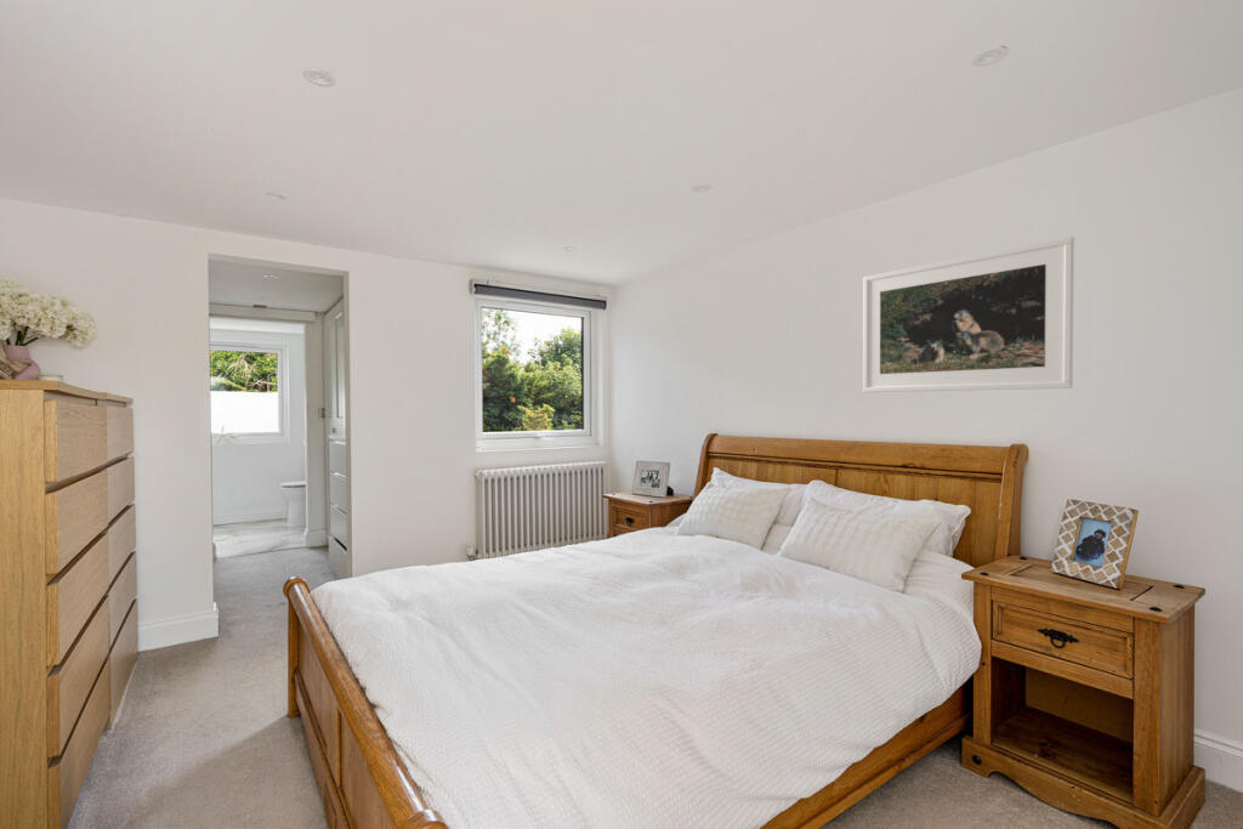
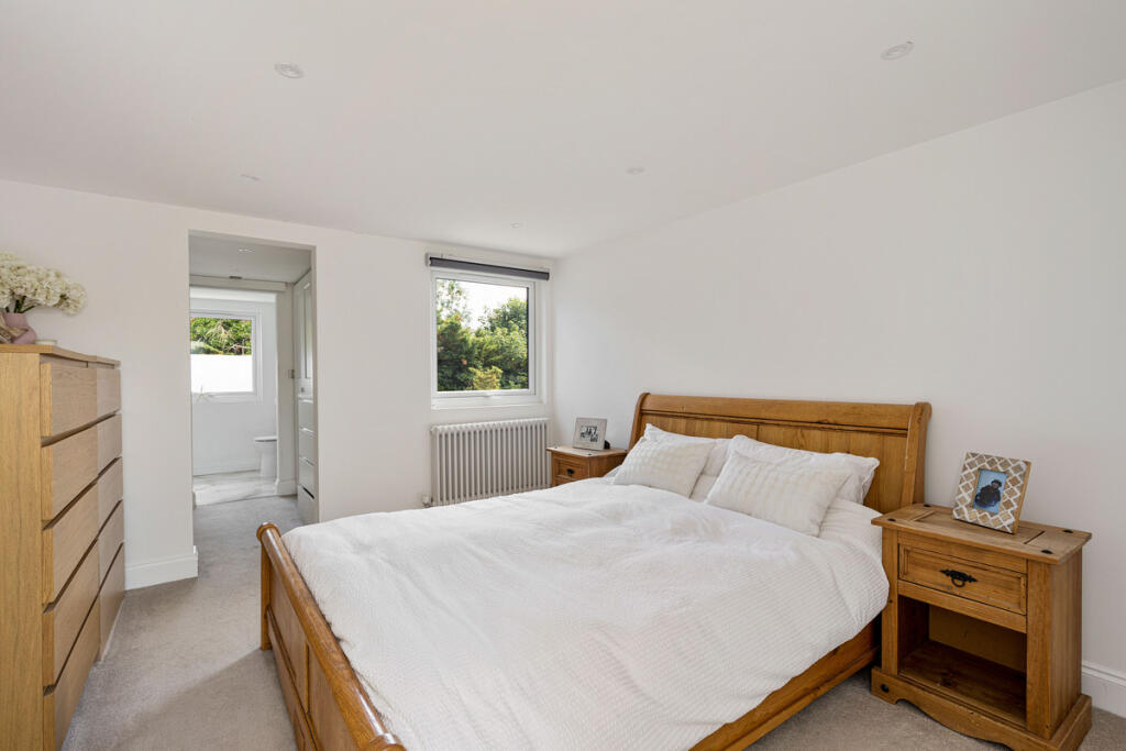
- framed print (954, 324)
